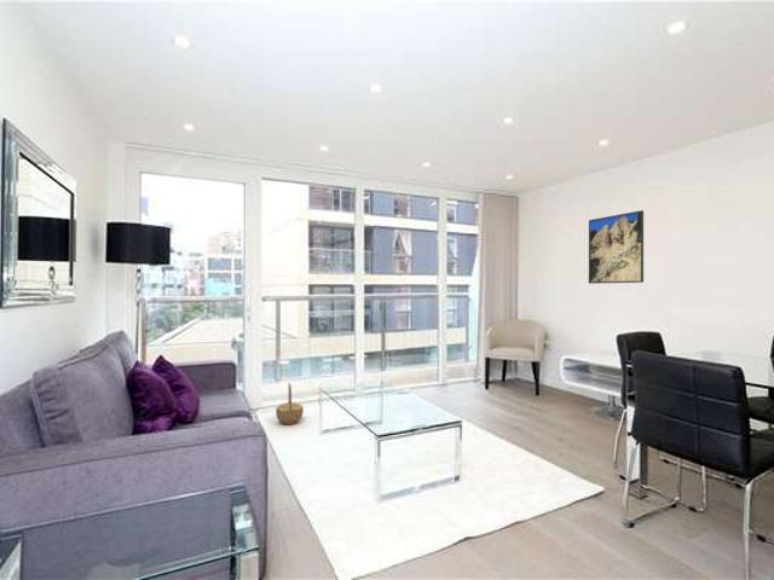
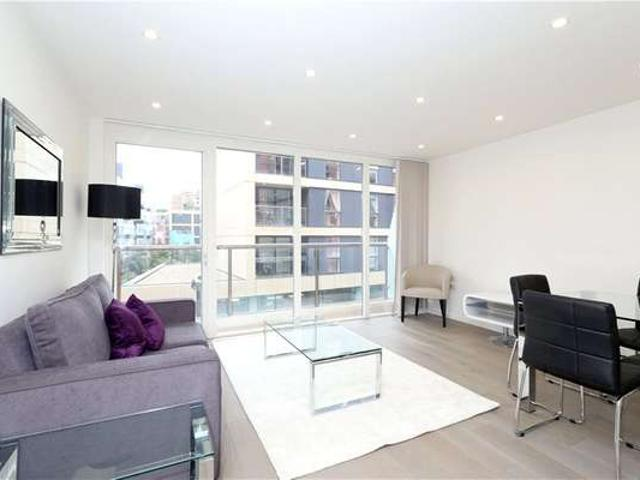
- basket (289, 402)
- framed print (614, 249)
